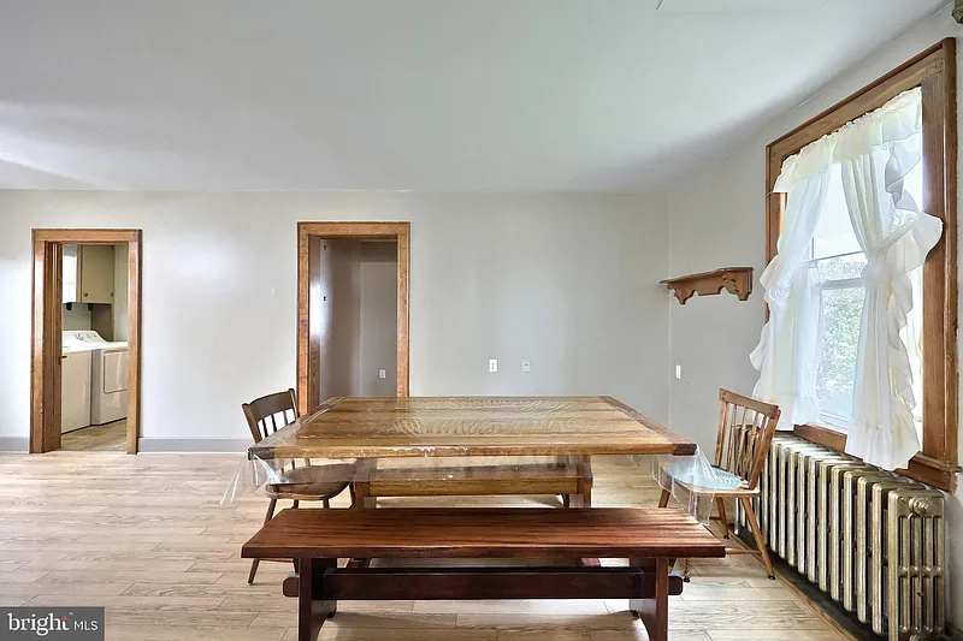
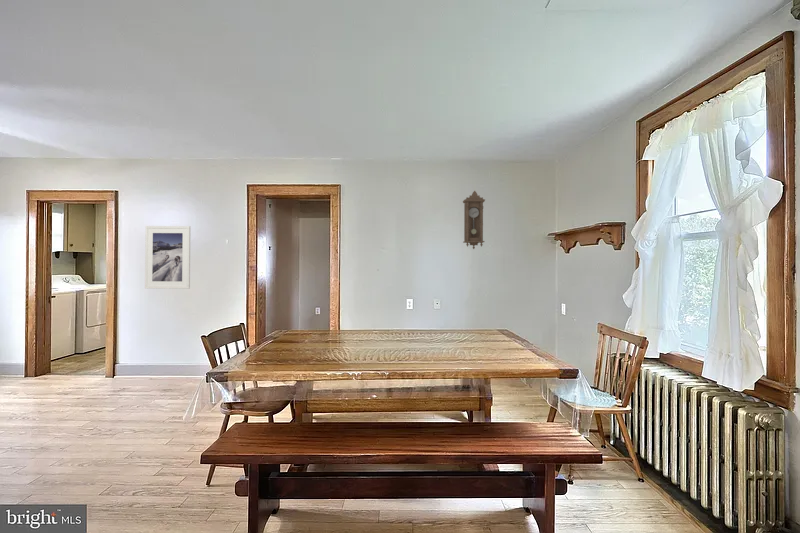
+ pendulum clock (473, 220)
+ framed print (167, 257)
